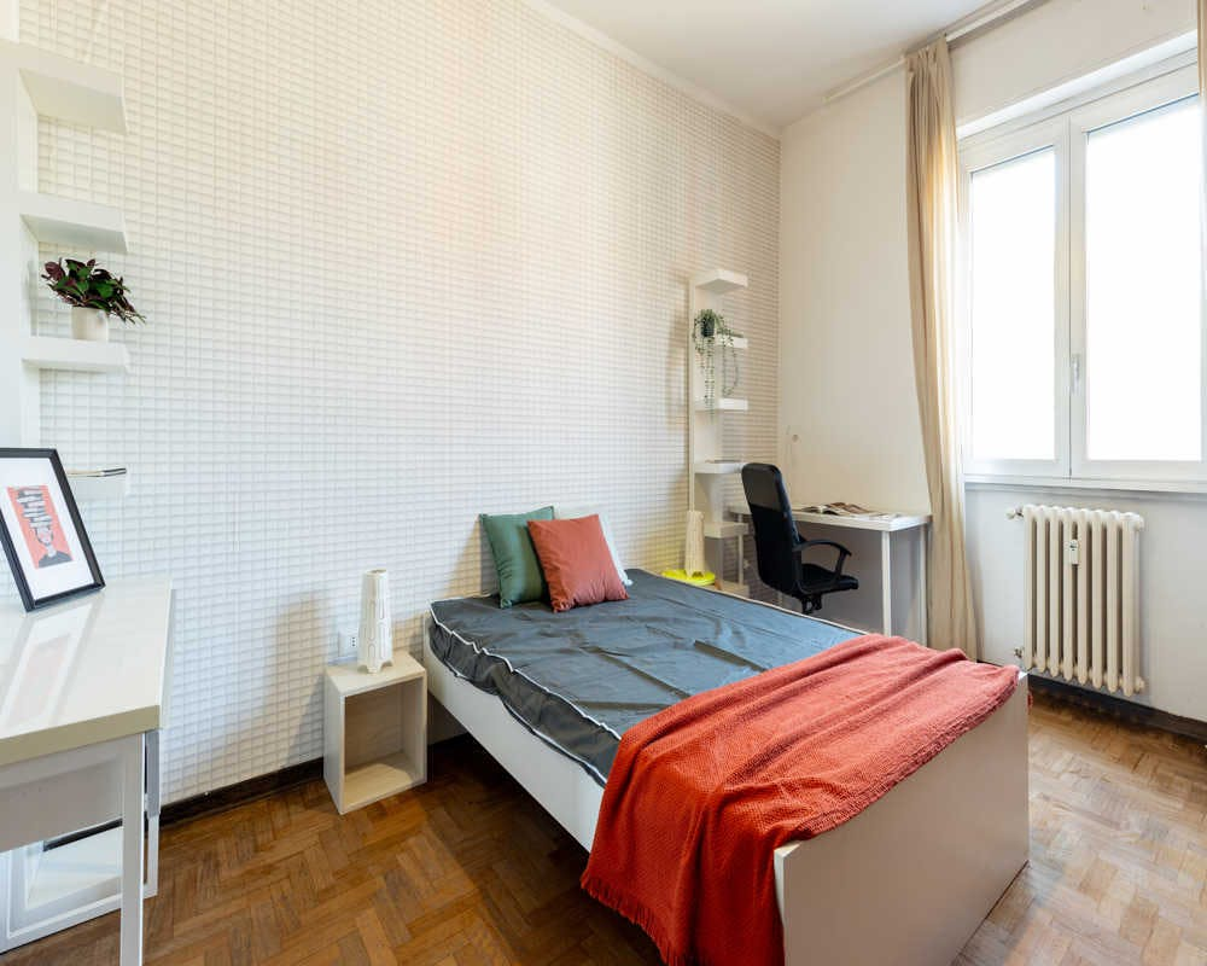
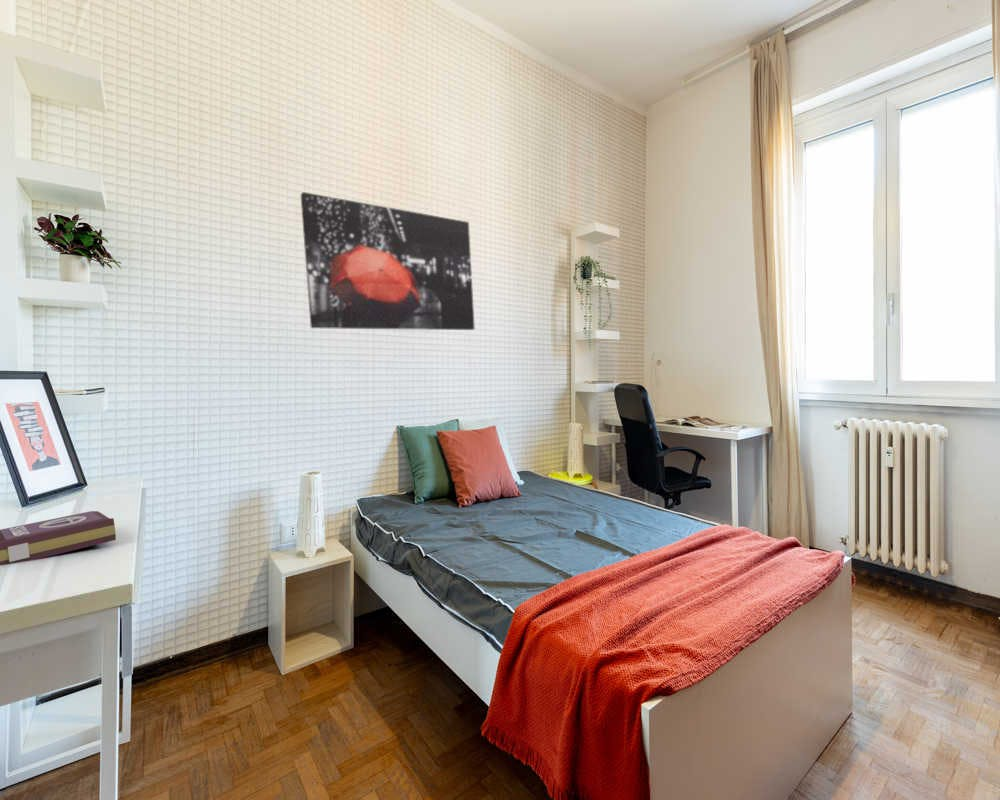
+ wall art (397, 269)
+ book (53, 534)
